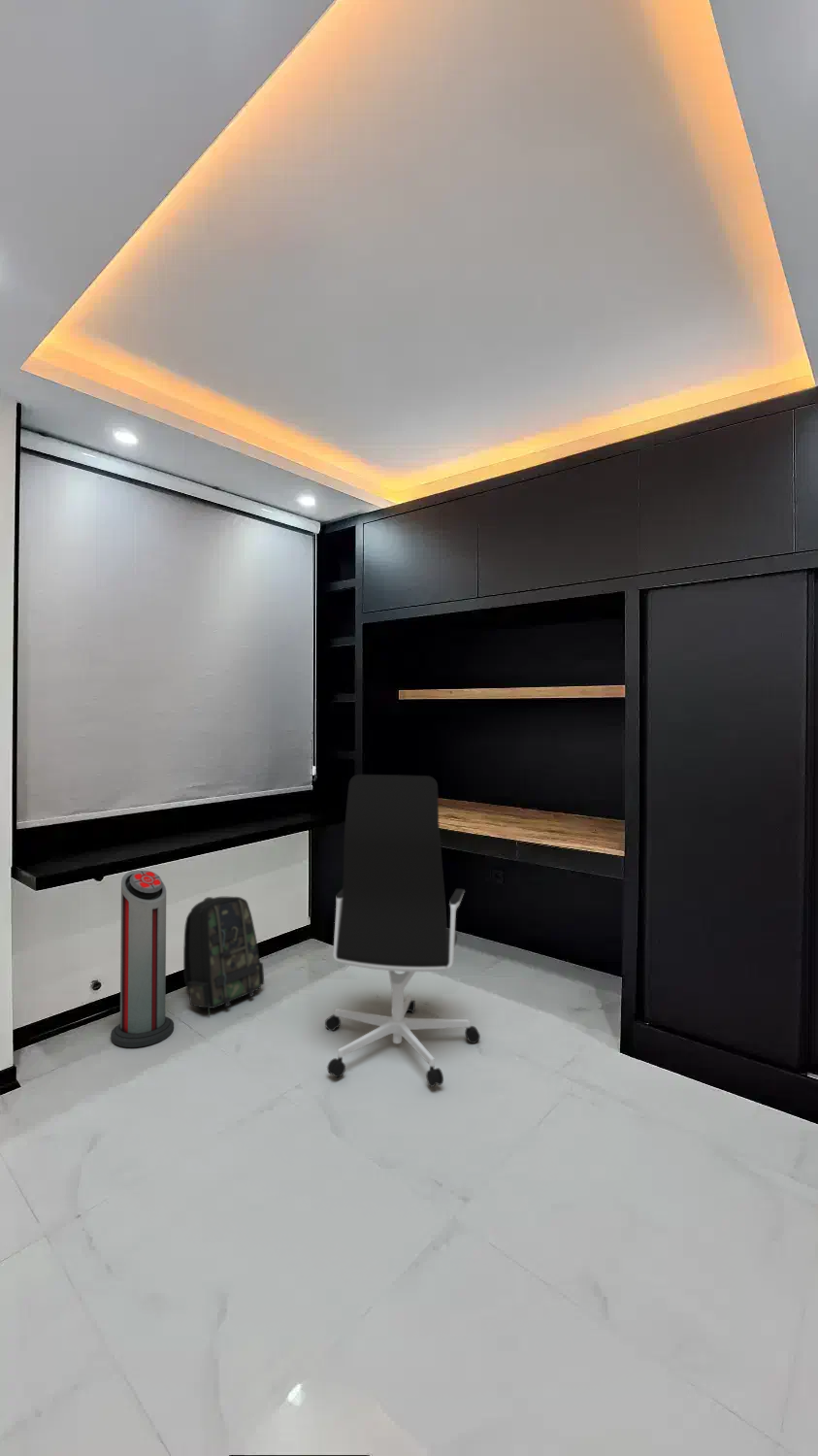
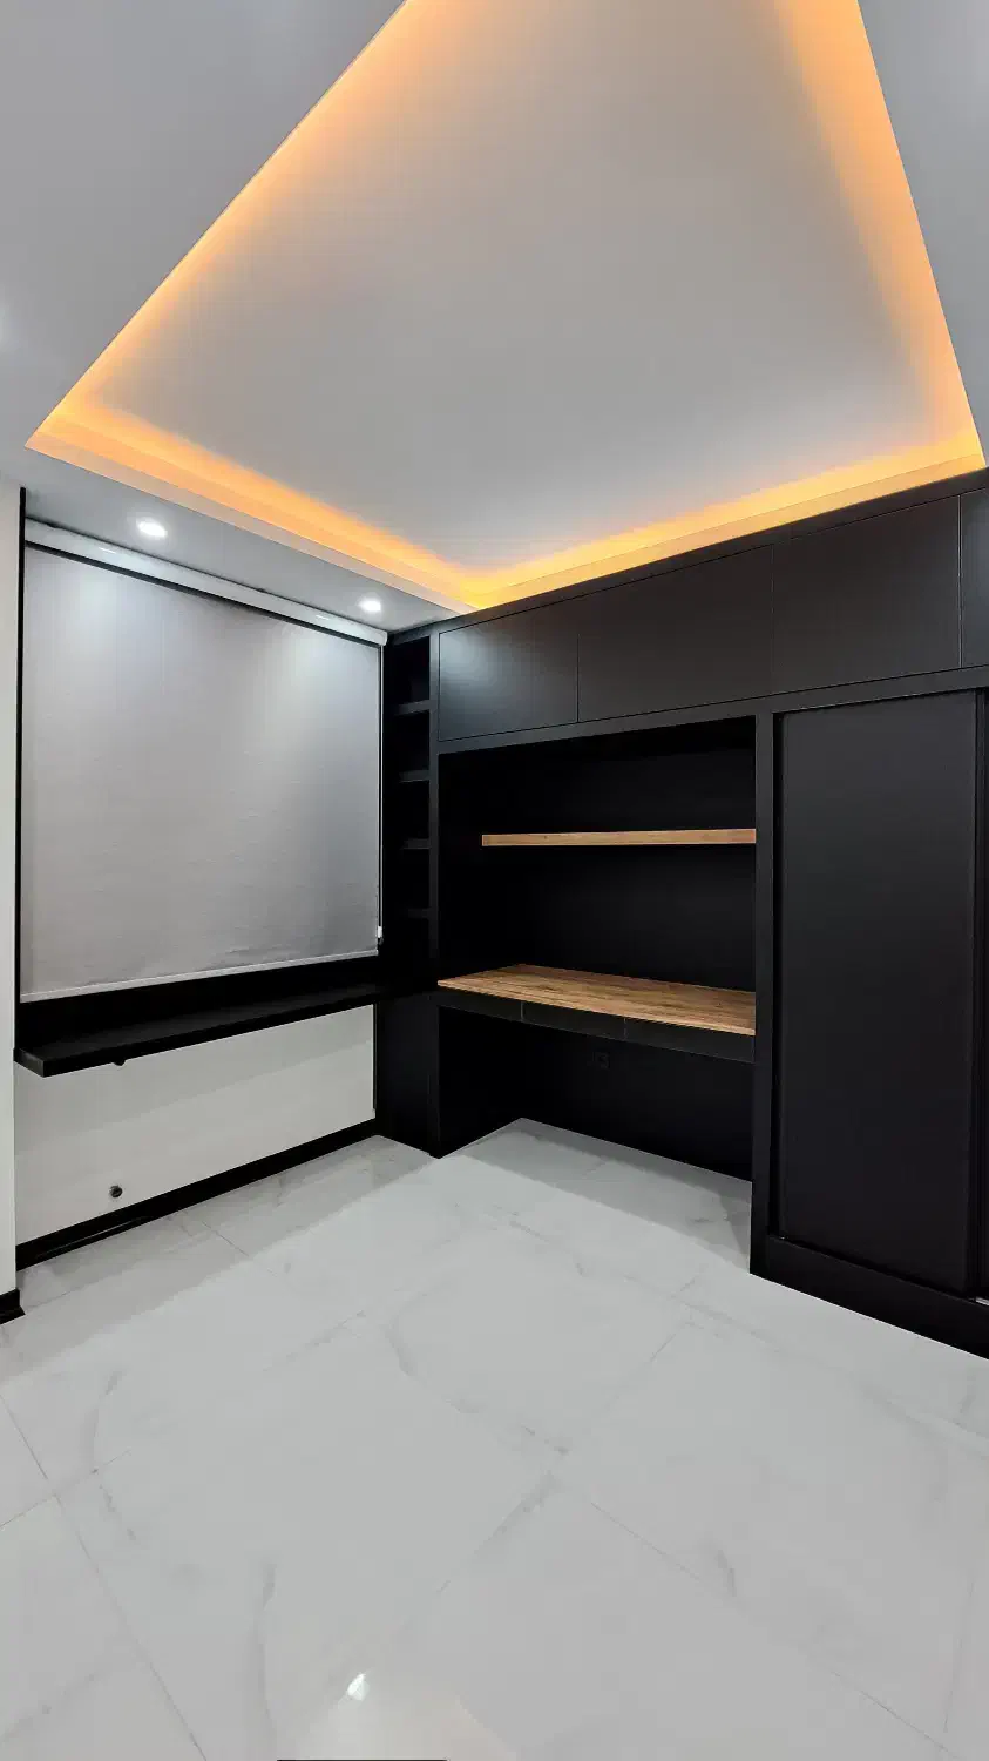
- office chair (399, 907)
- backpack (218, 946)
- air purifier (143, 952)
